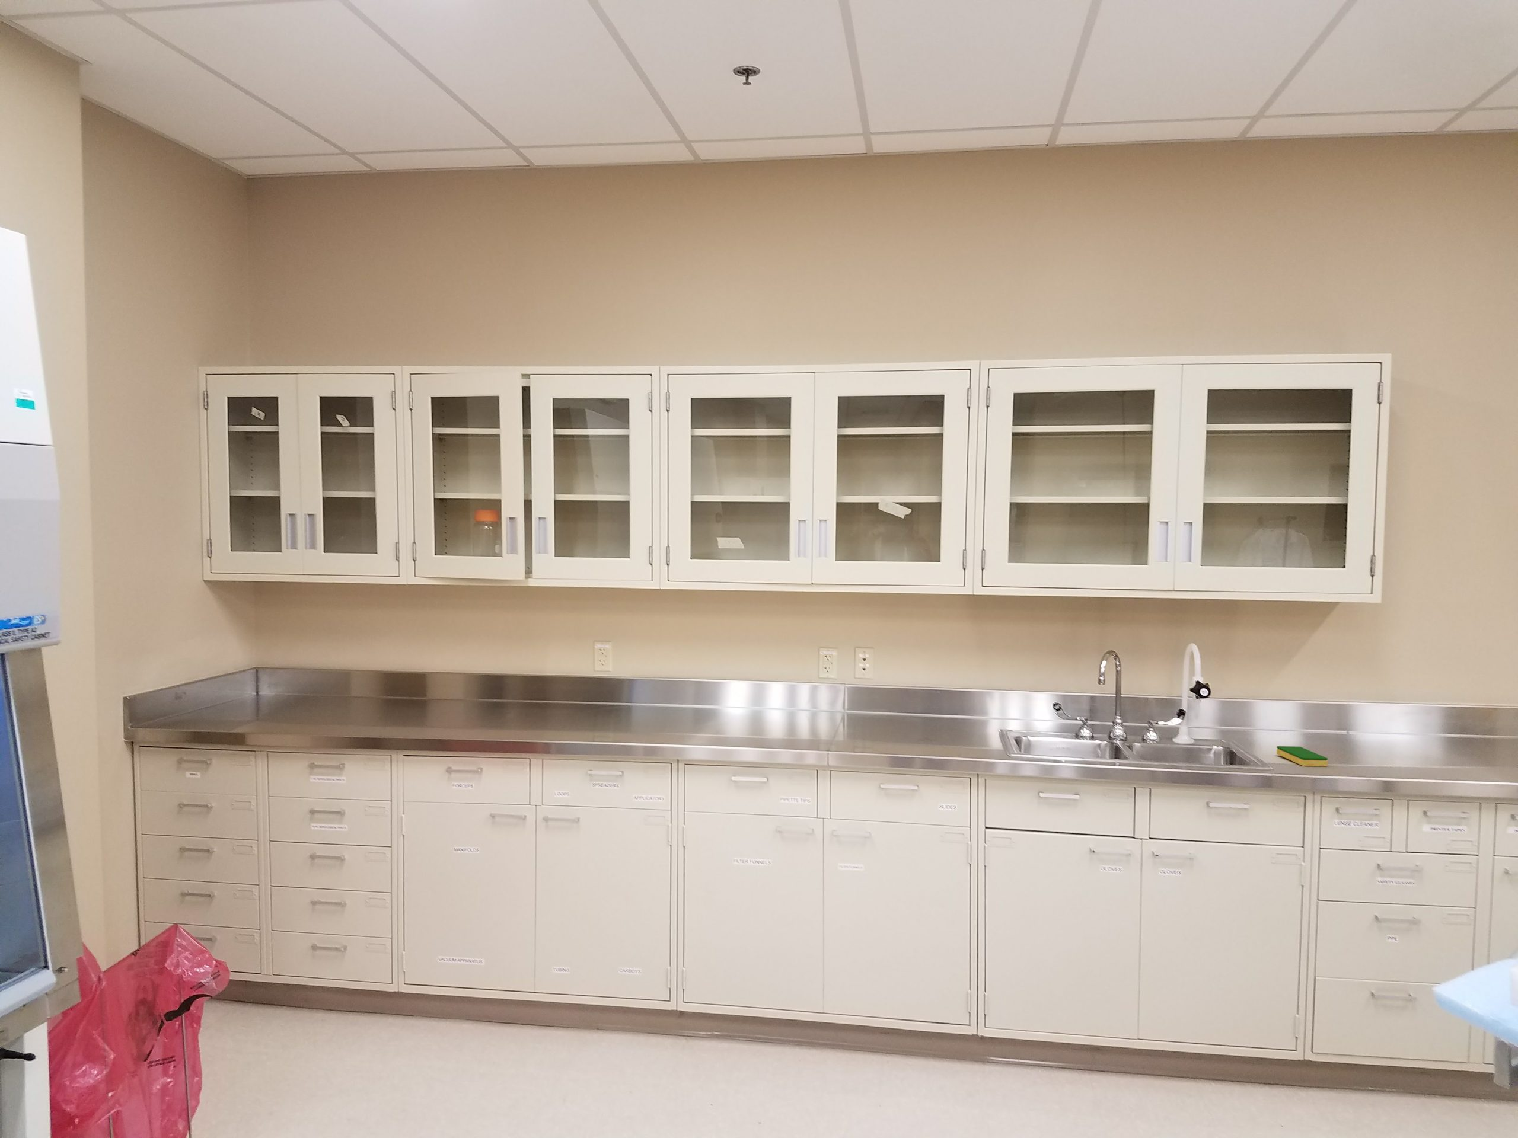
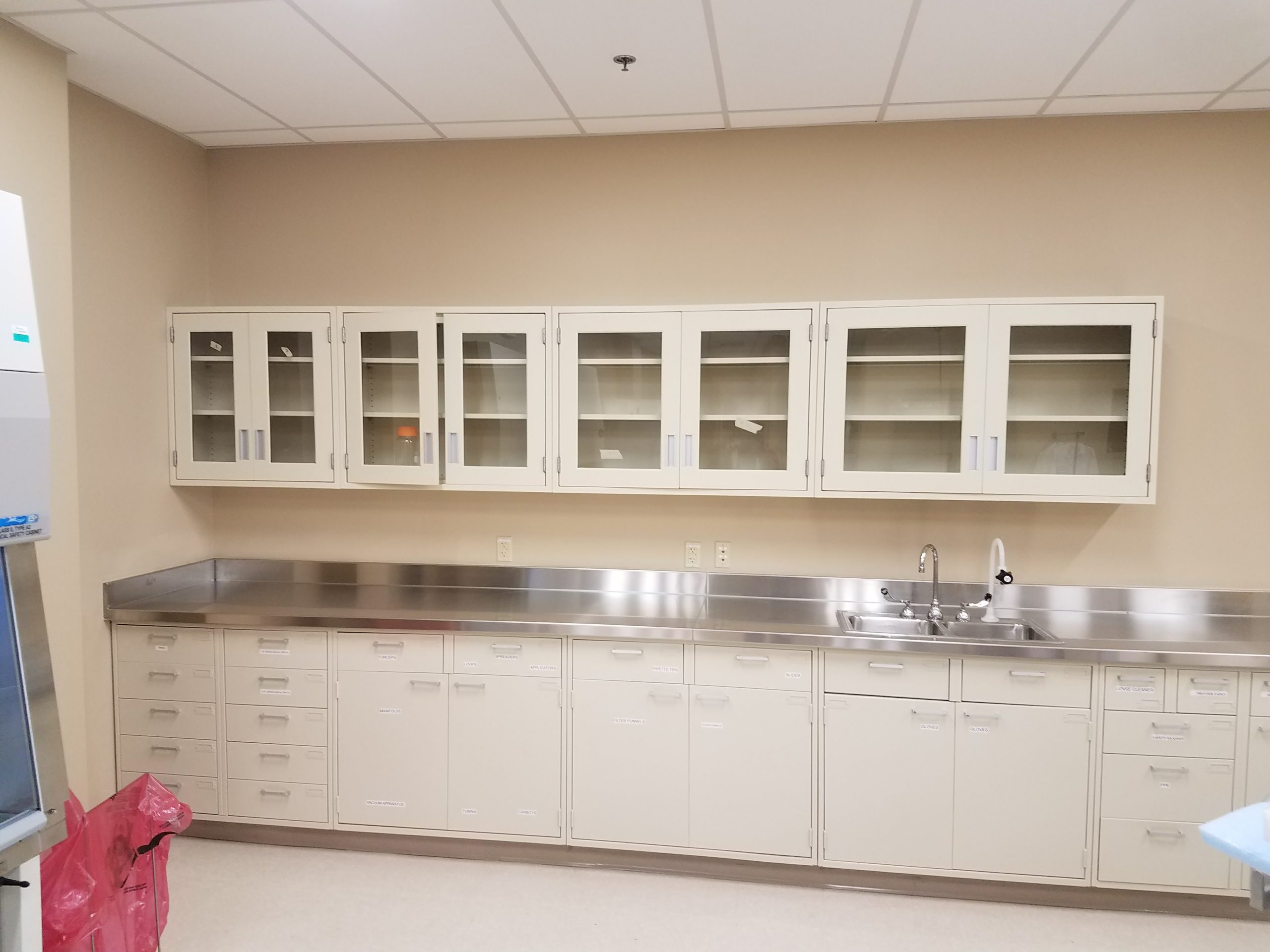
- dish sponge (1300, 755)
